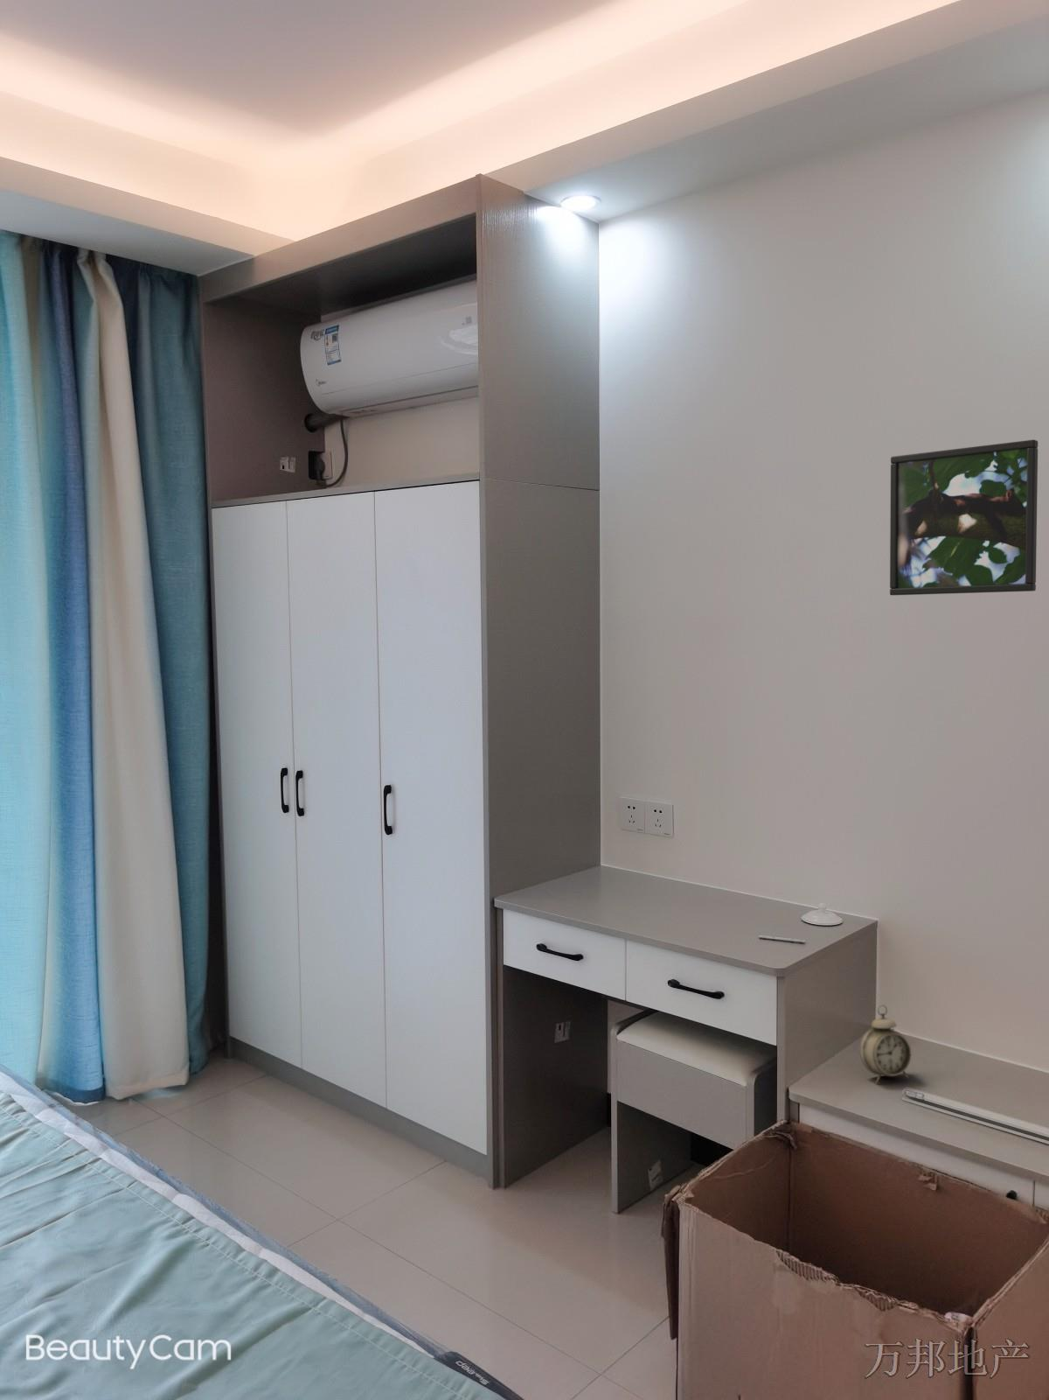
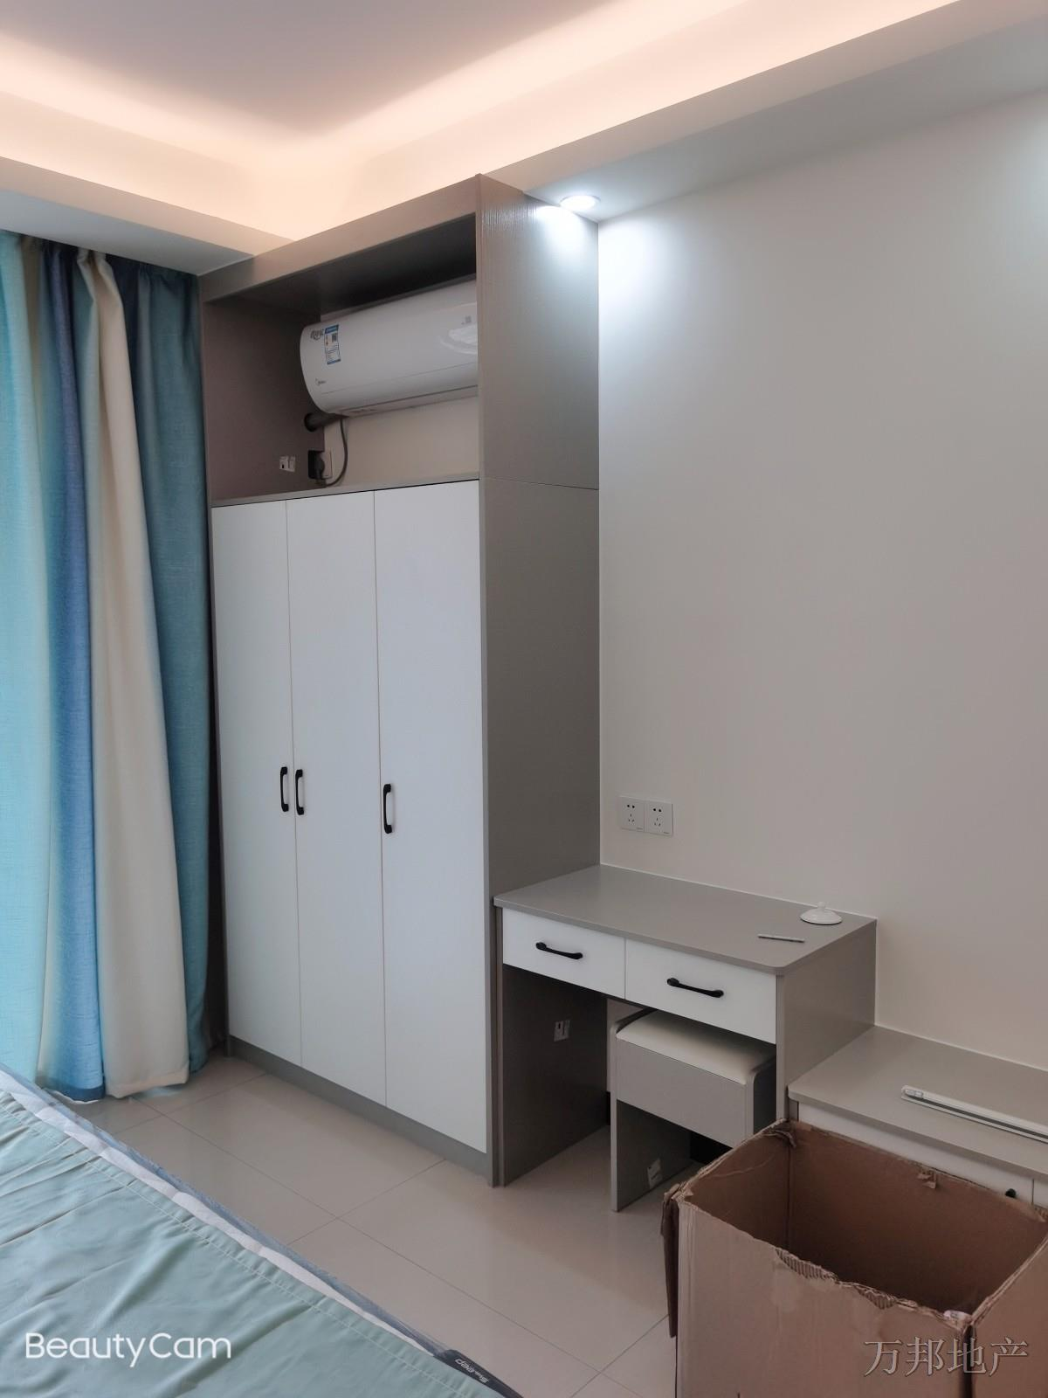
- alarm clock (886, 1042)
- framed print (960, 520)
